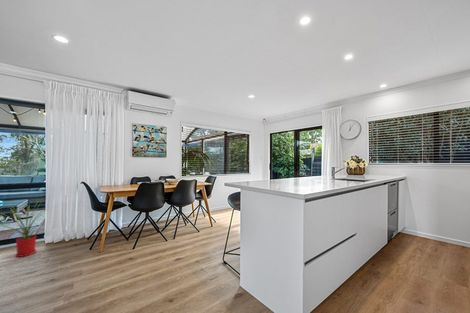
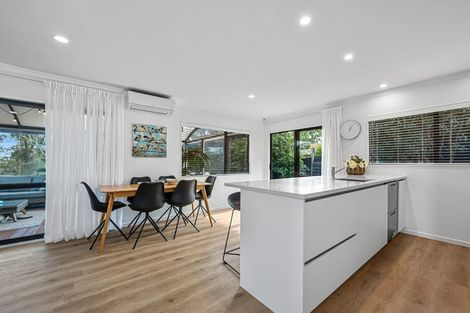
- house plant (26, 227)
